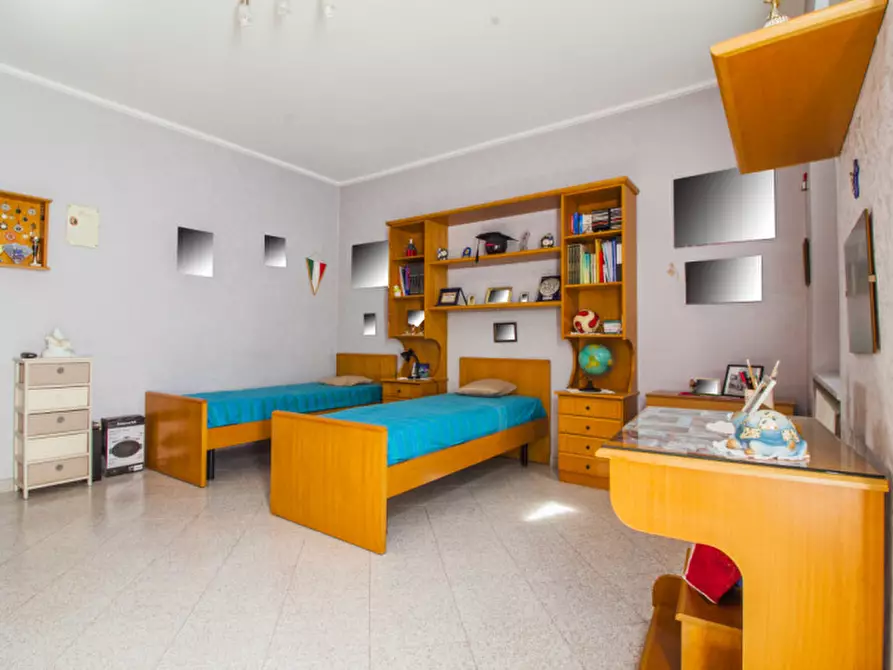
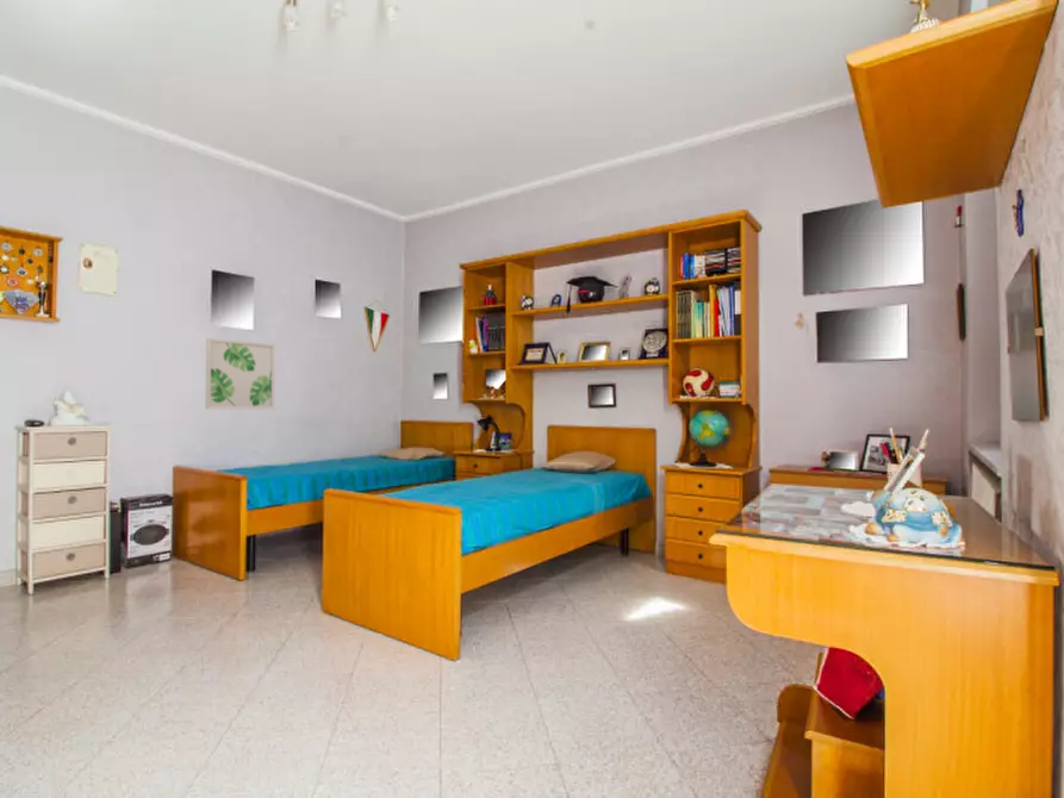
+ wall art (241, 375)
